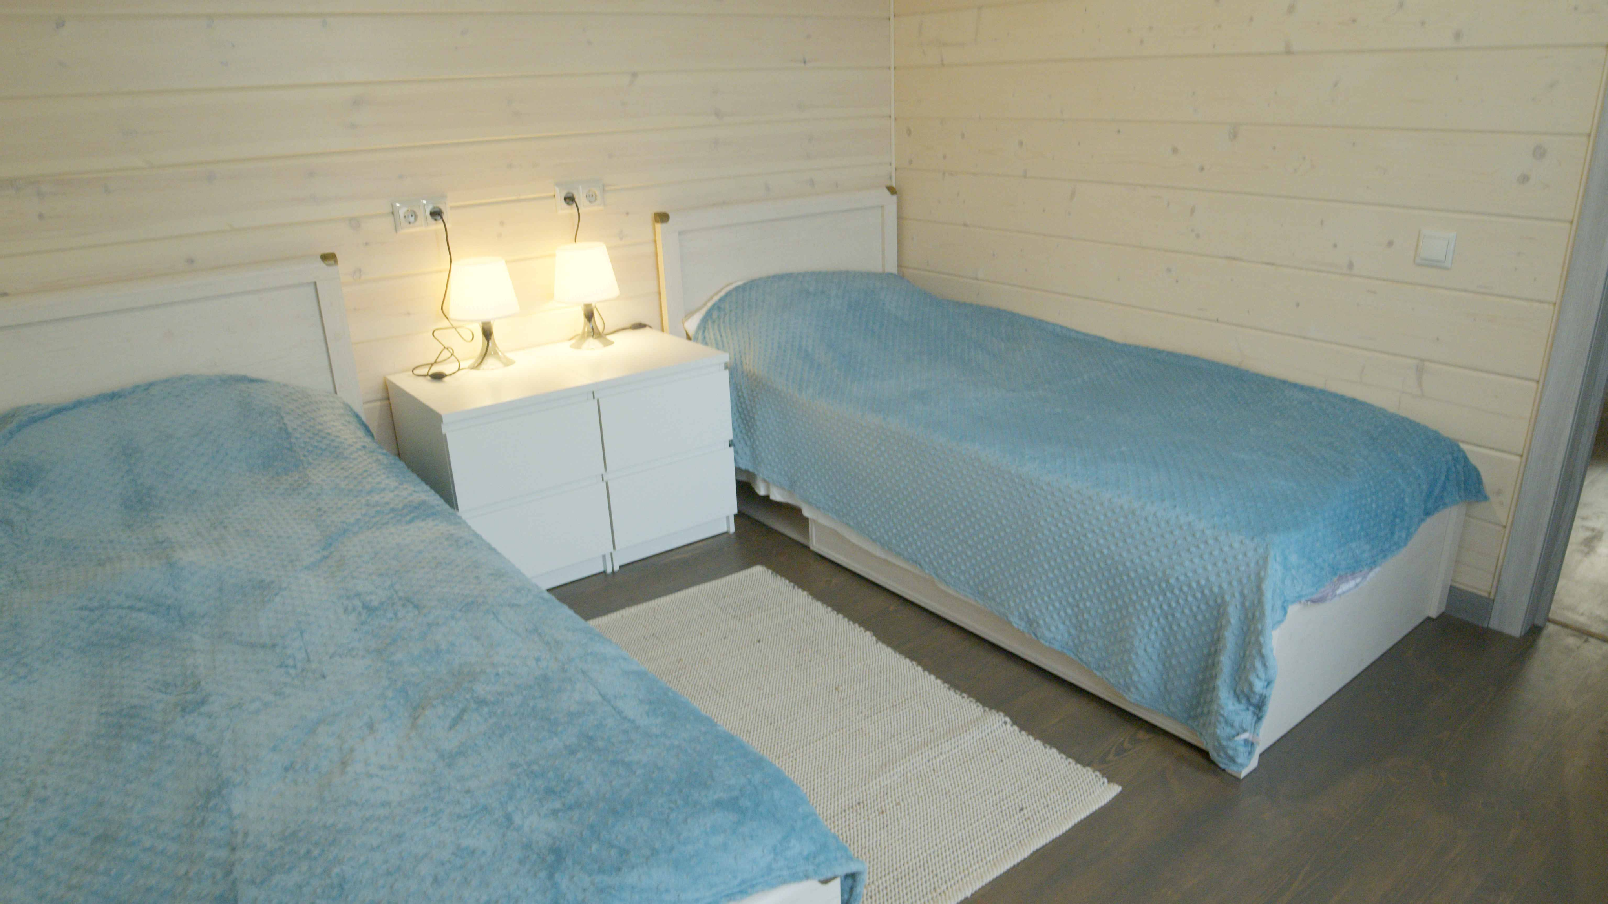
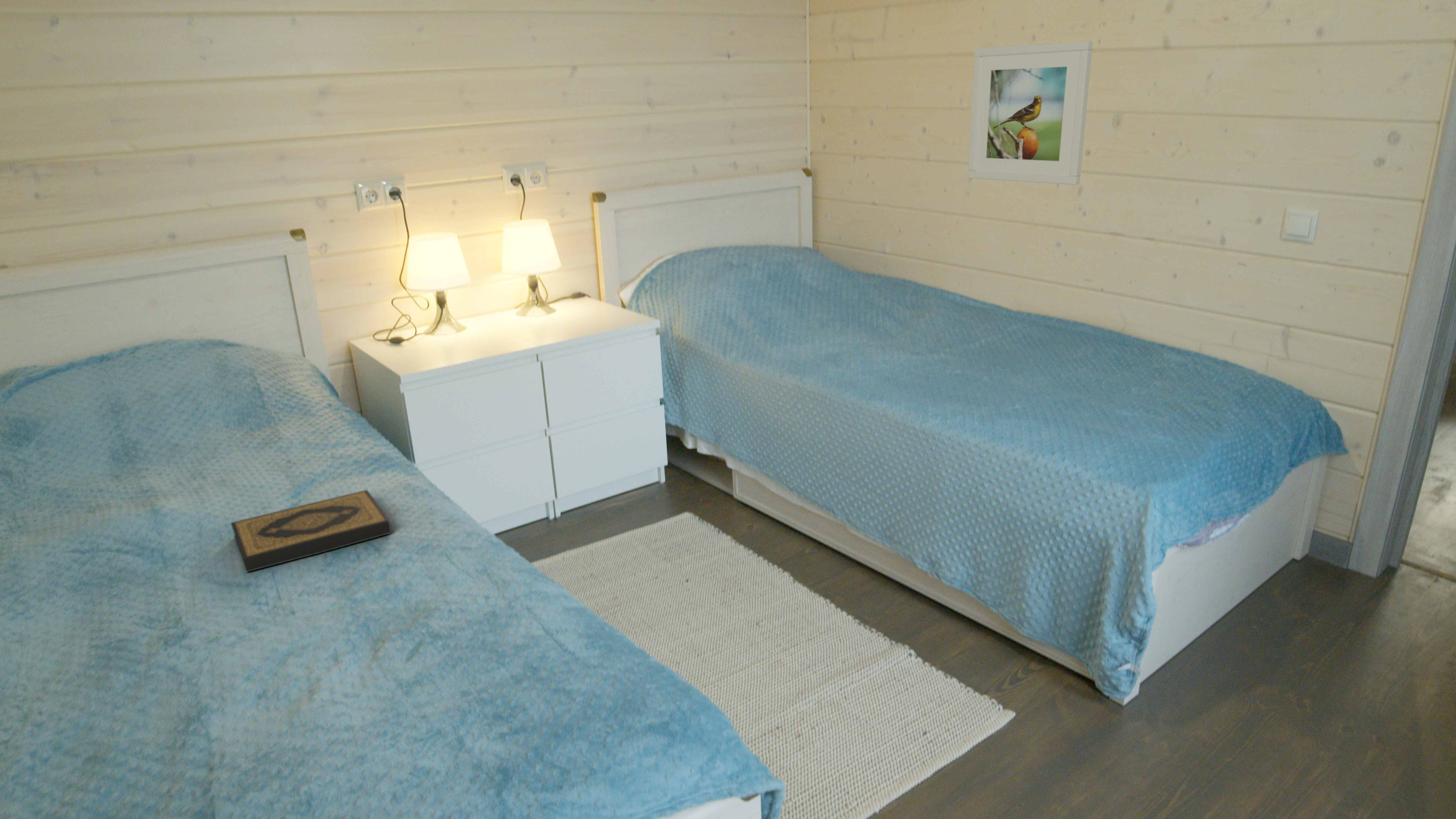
+ hardback book (311, 529)
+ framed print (1026, 114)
